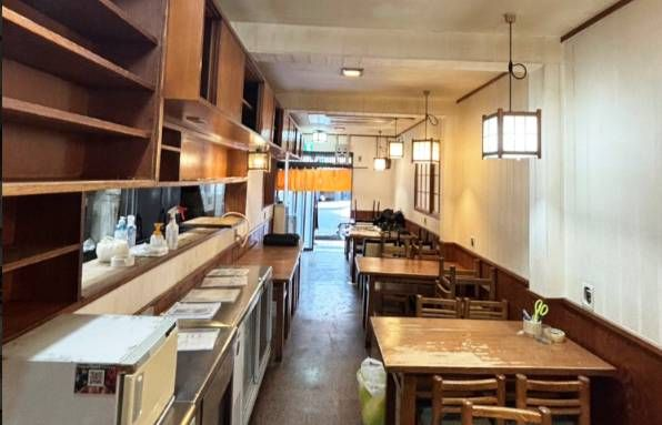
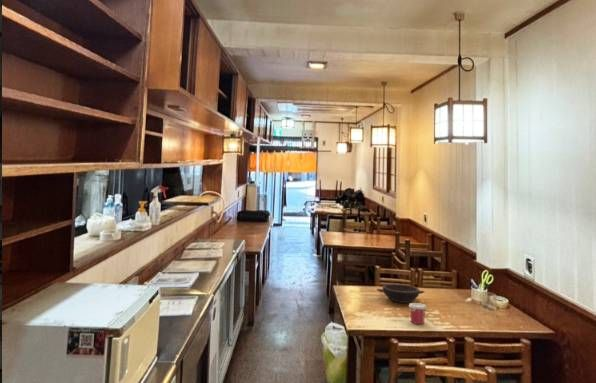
+ bowl (400, 293)
+ cup (417, 313)
